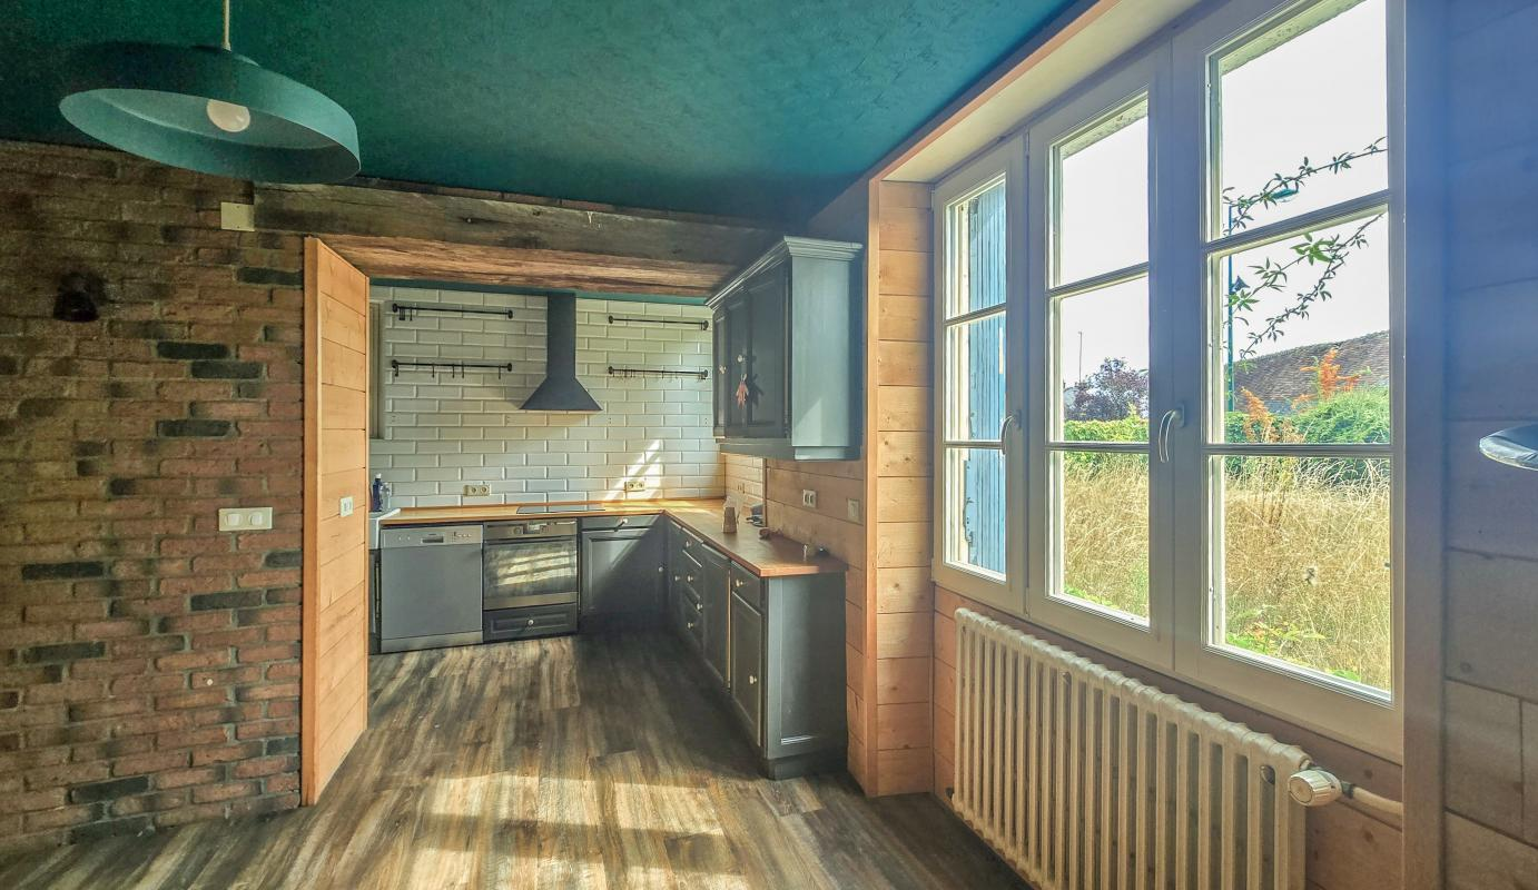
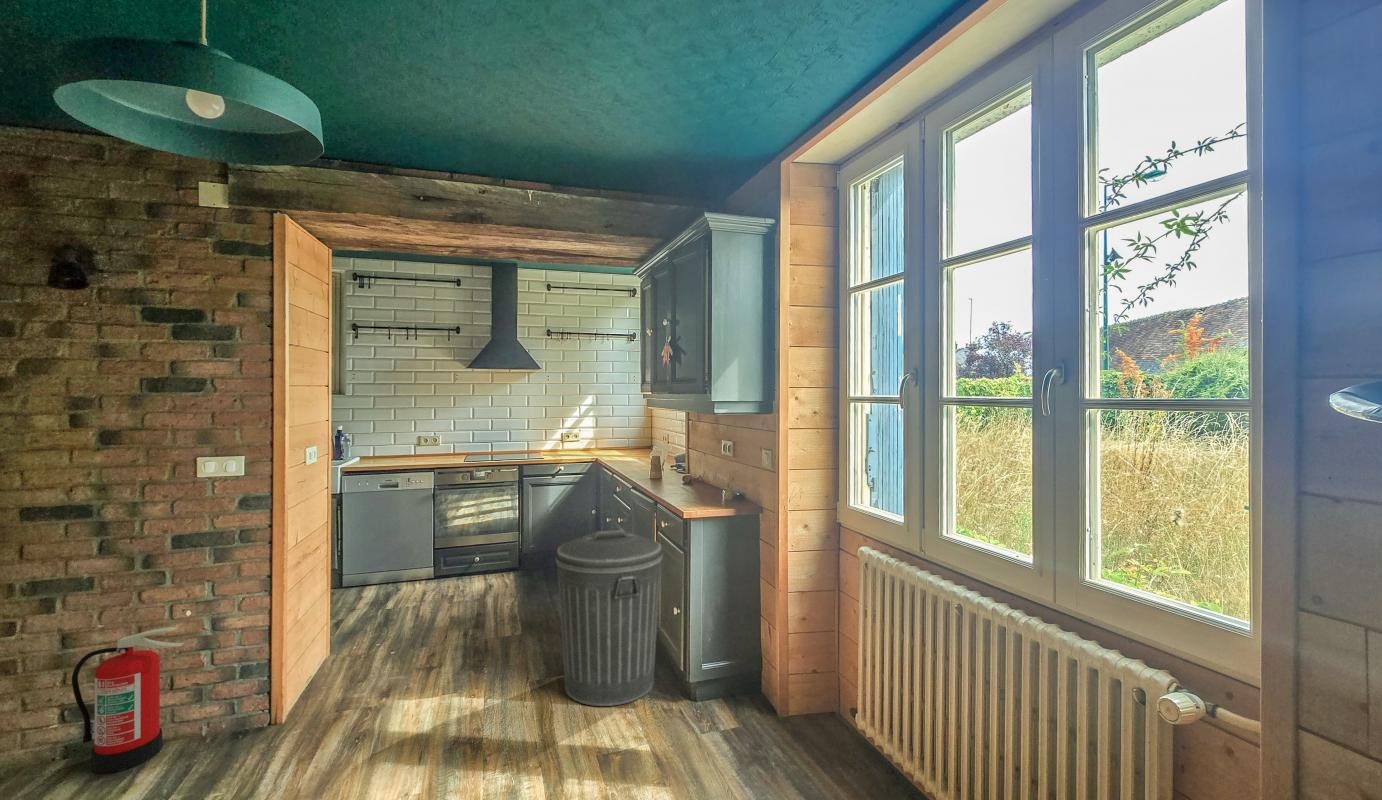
+ trash can (609, 607)
+ fire extinguisher (128, 694)
